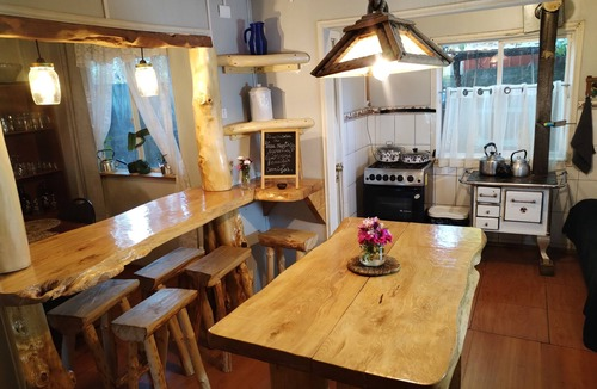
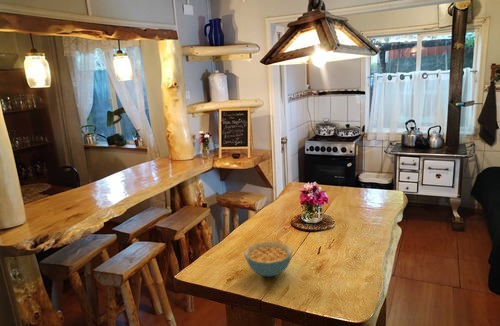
+ cereal bowl (268, 262)
